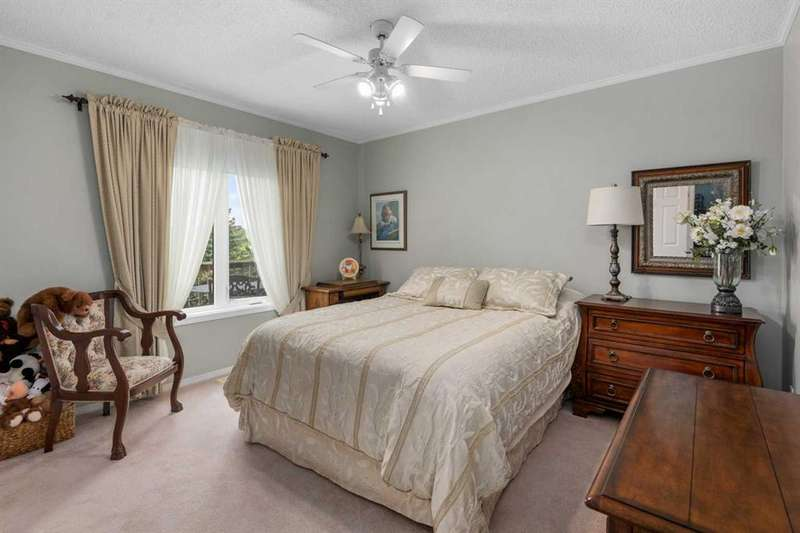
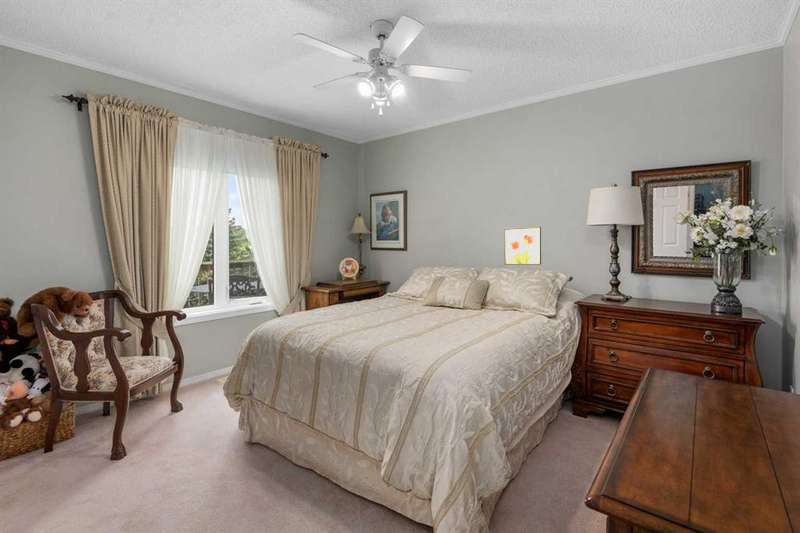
+ wall art (522, 246)
